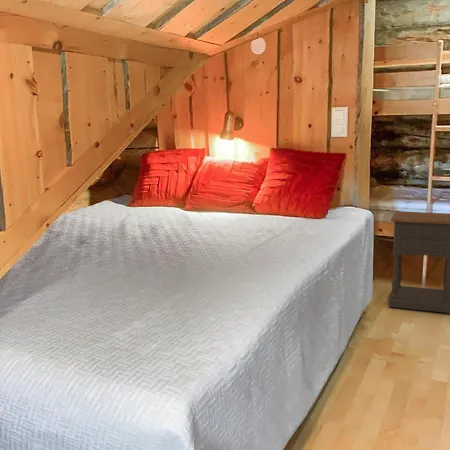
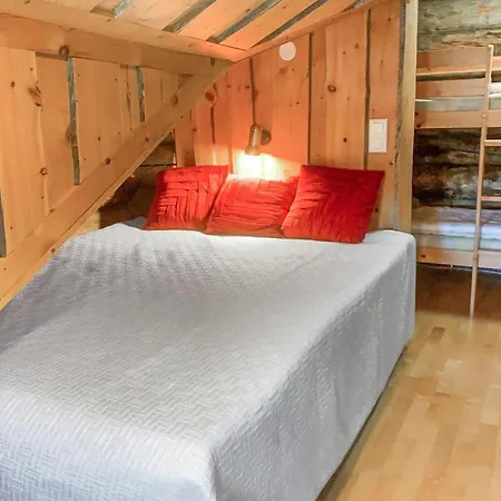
- nightstand (422, 254)
